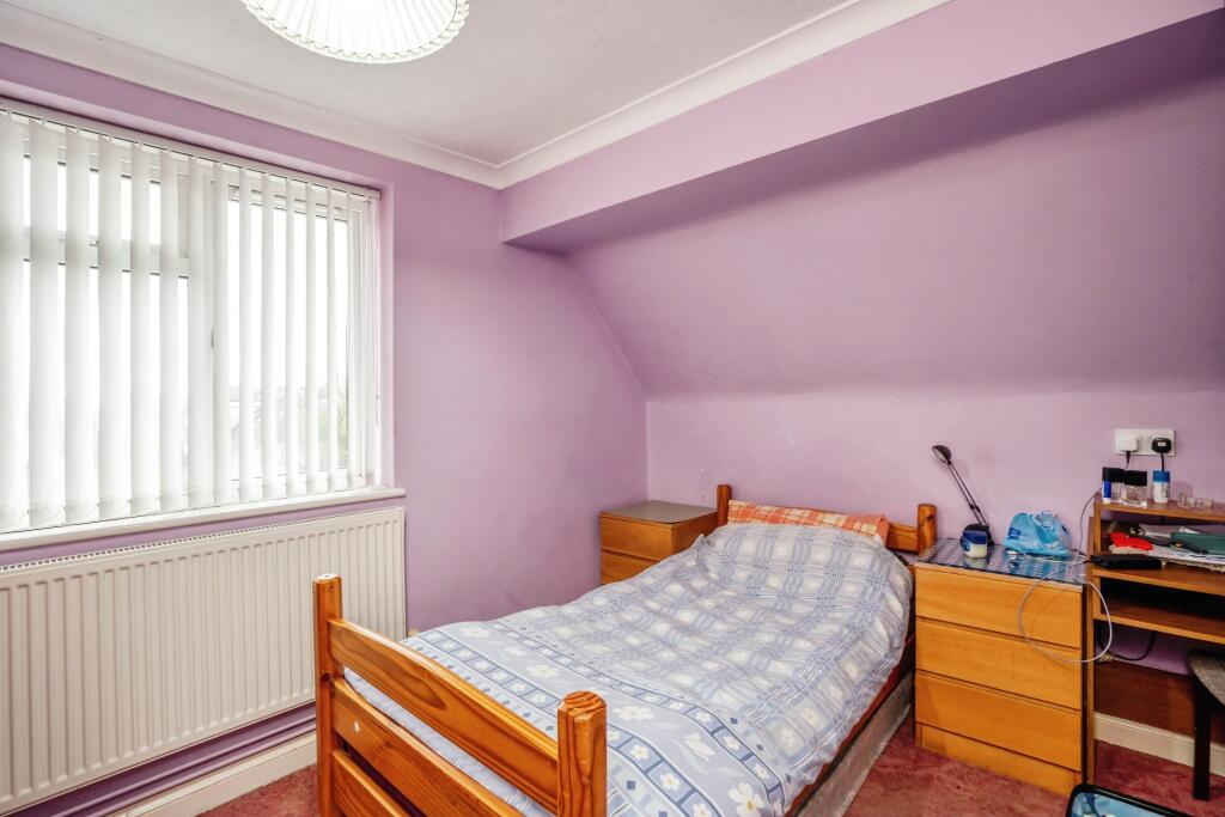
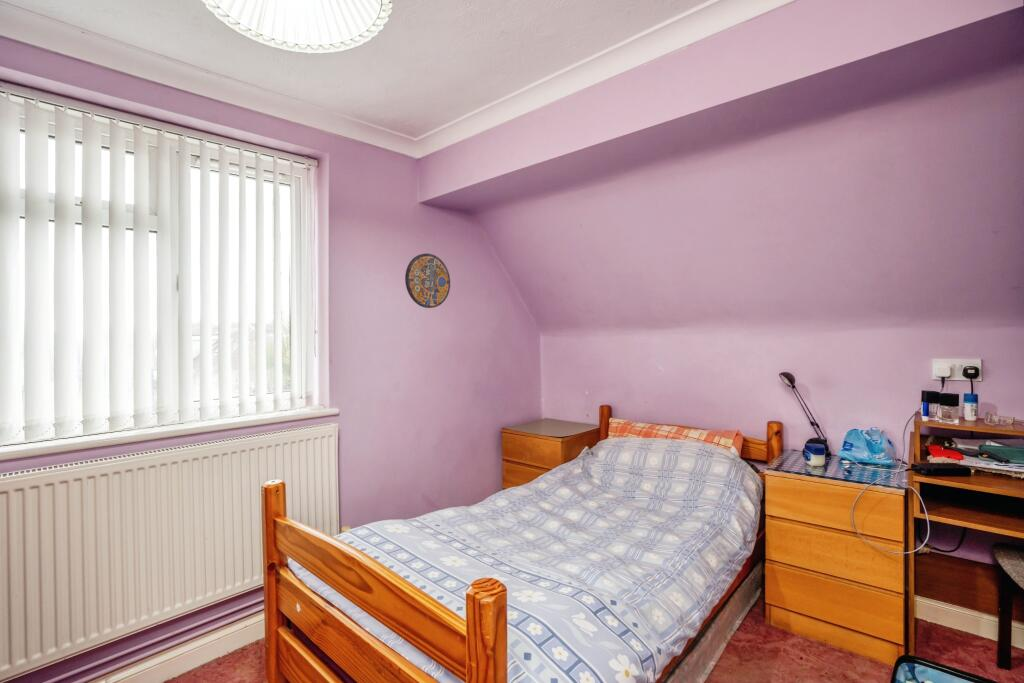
+ manhole cover (428, 280)
